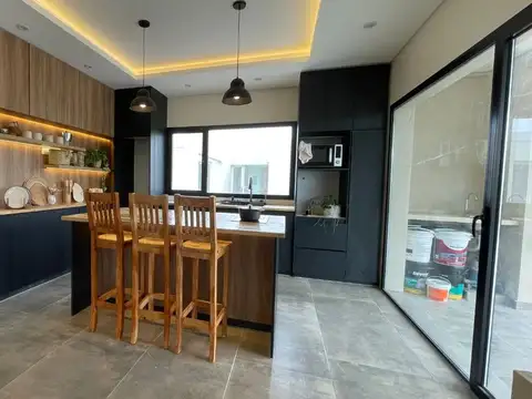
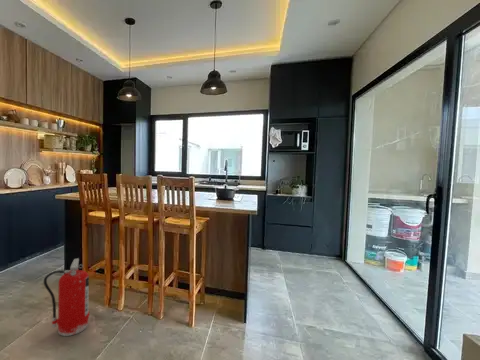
+ fire extinguisher (67, 296)
